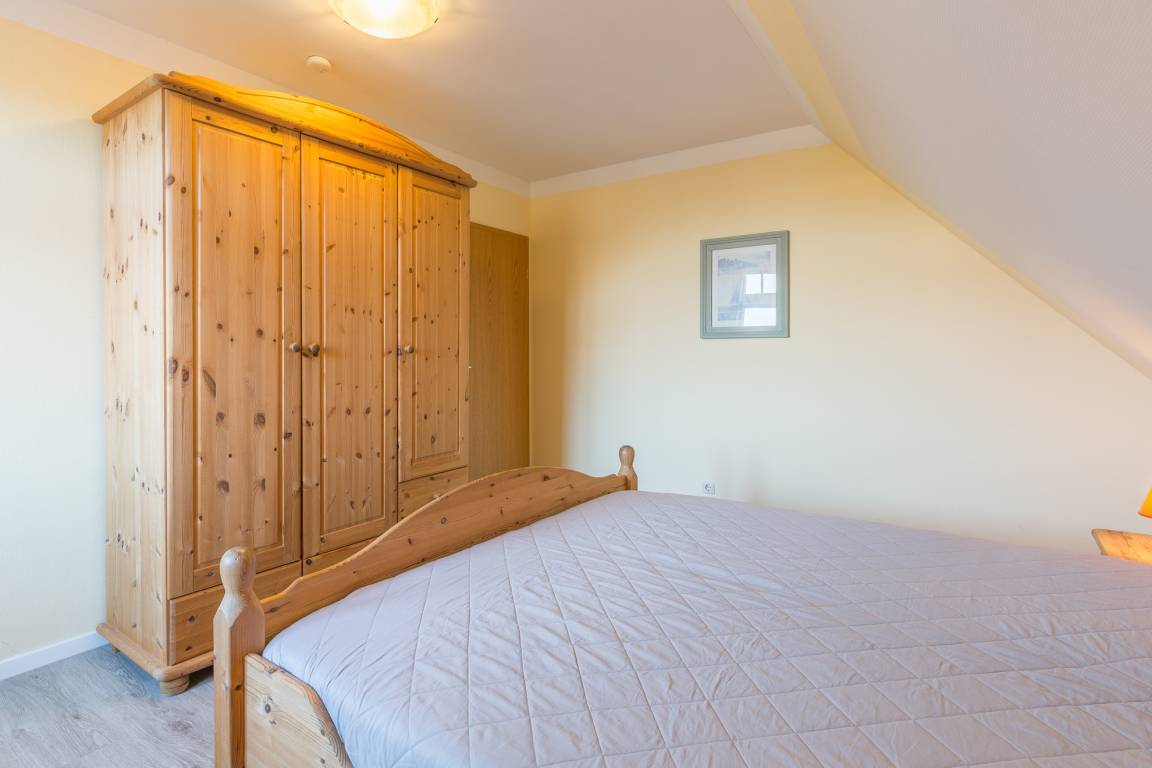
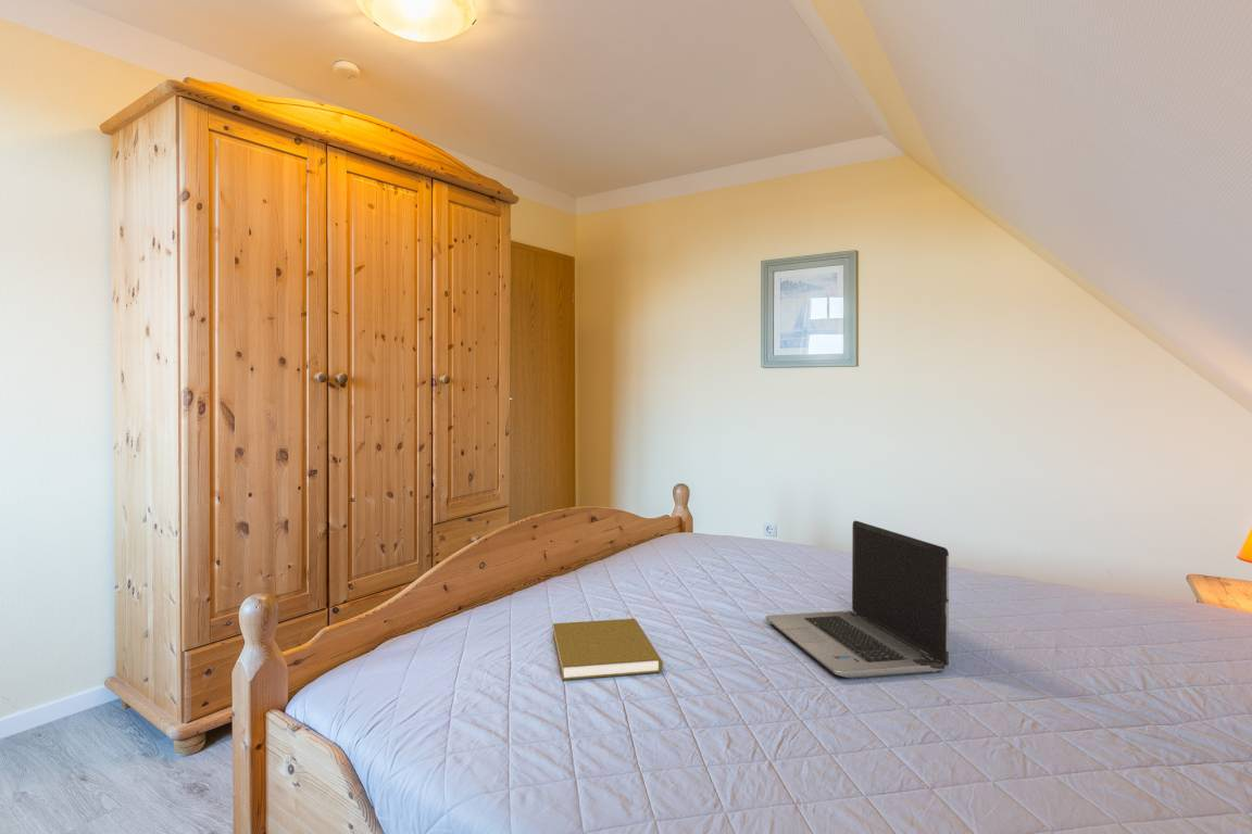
+ book (603, 645)
+ laptop computer (852, 590)
